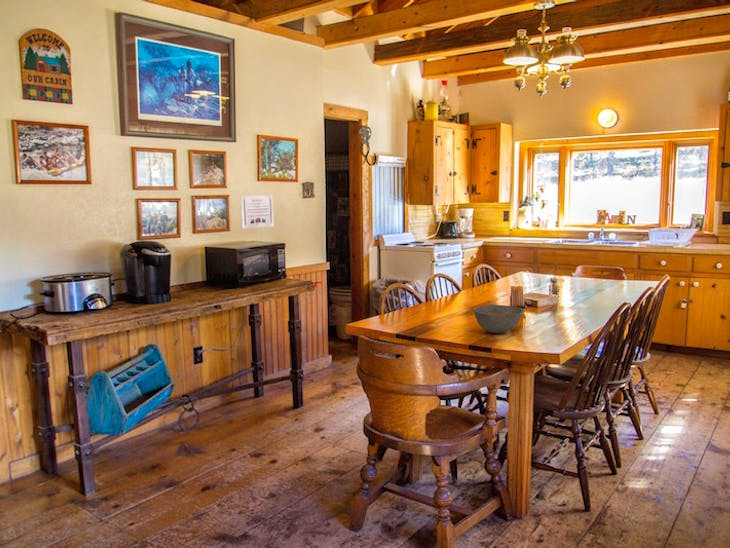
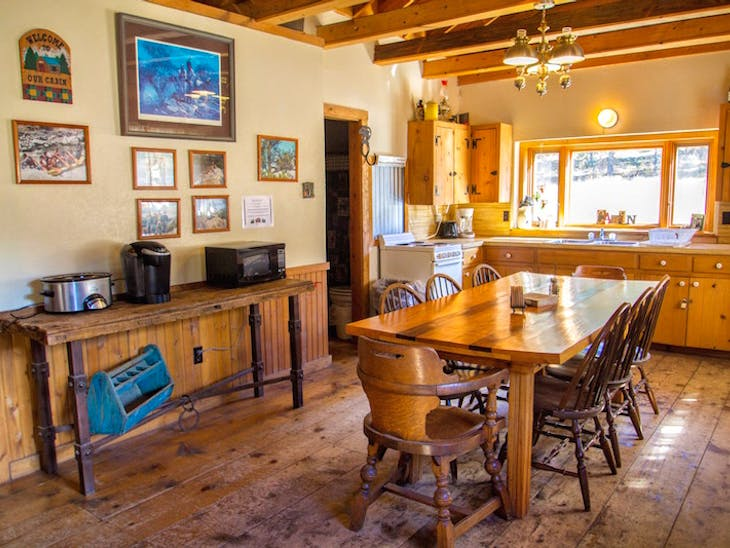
- bowl (497, 320)
